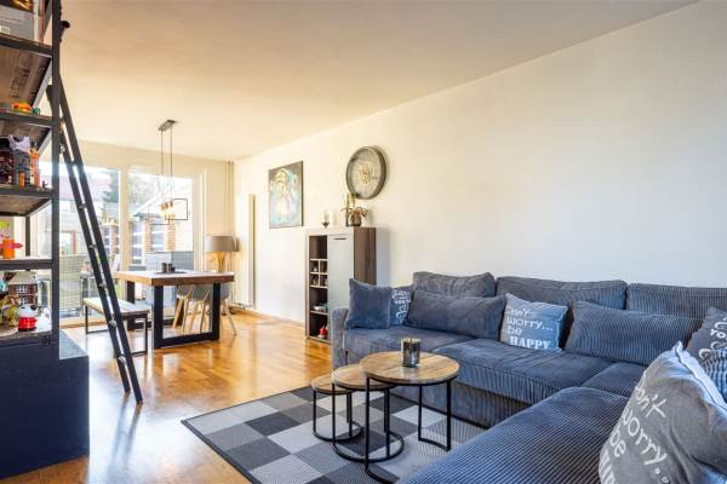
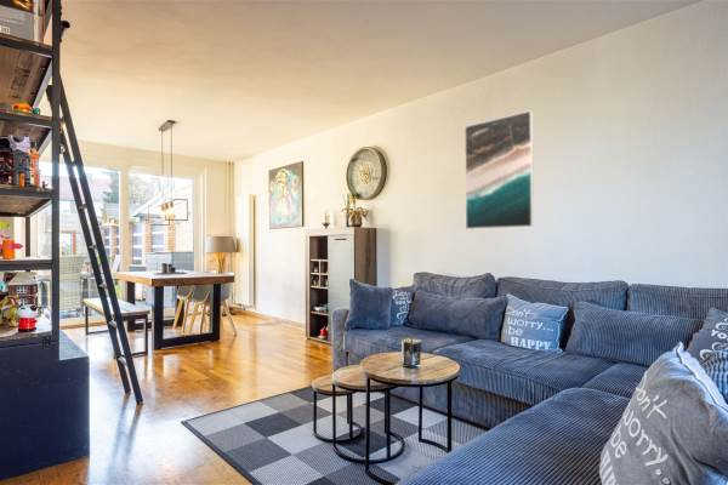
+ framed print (496, 173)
